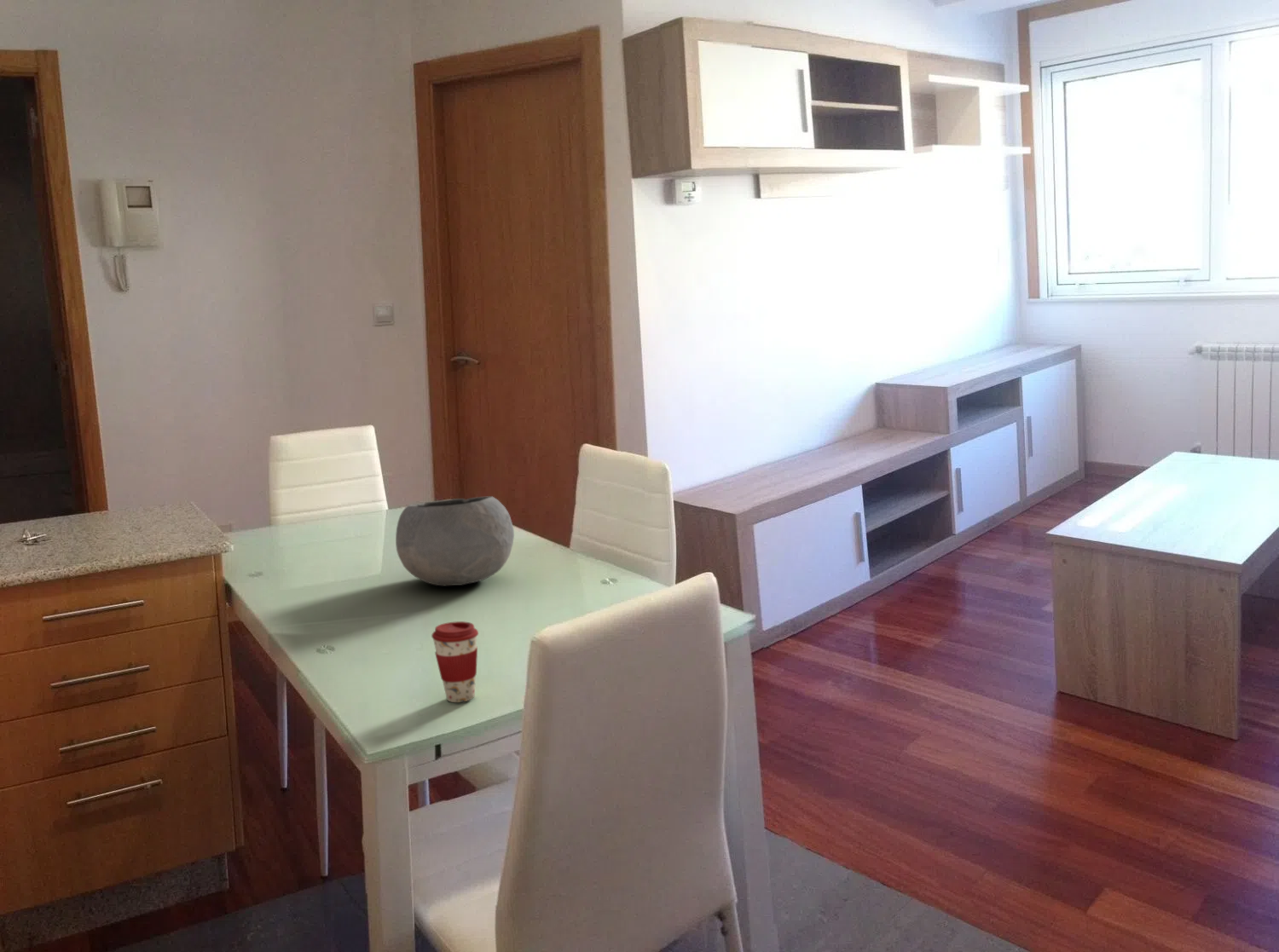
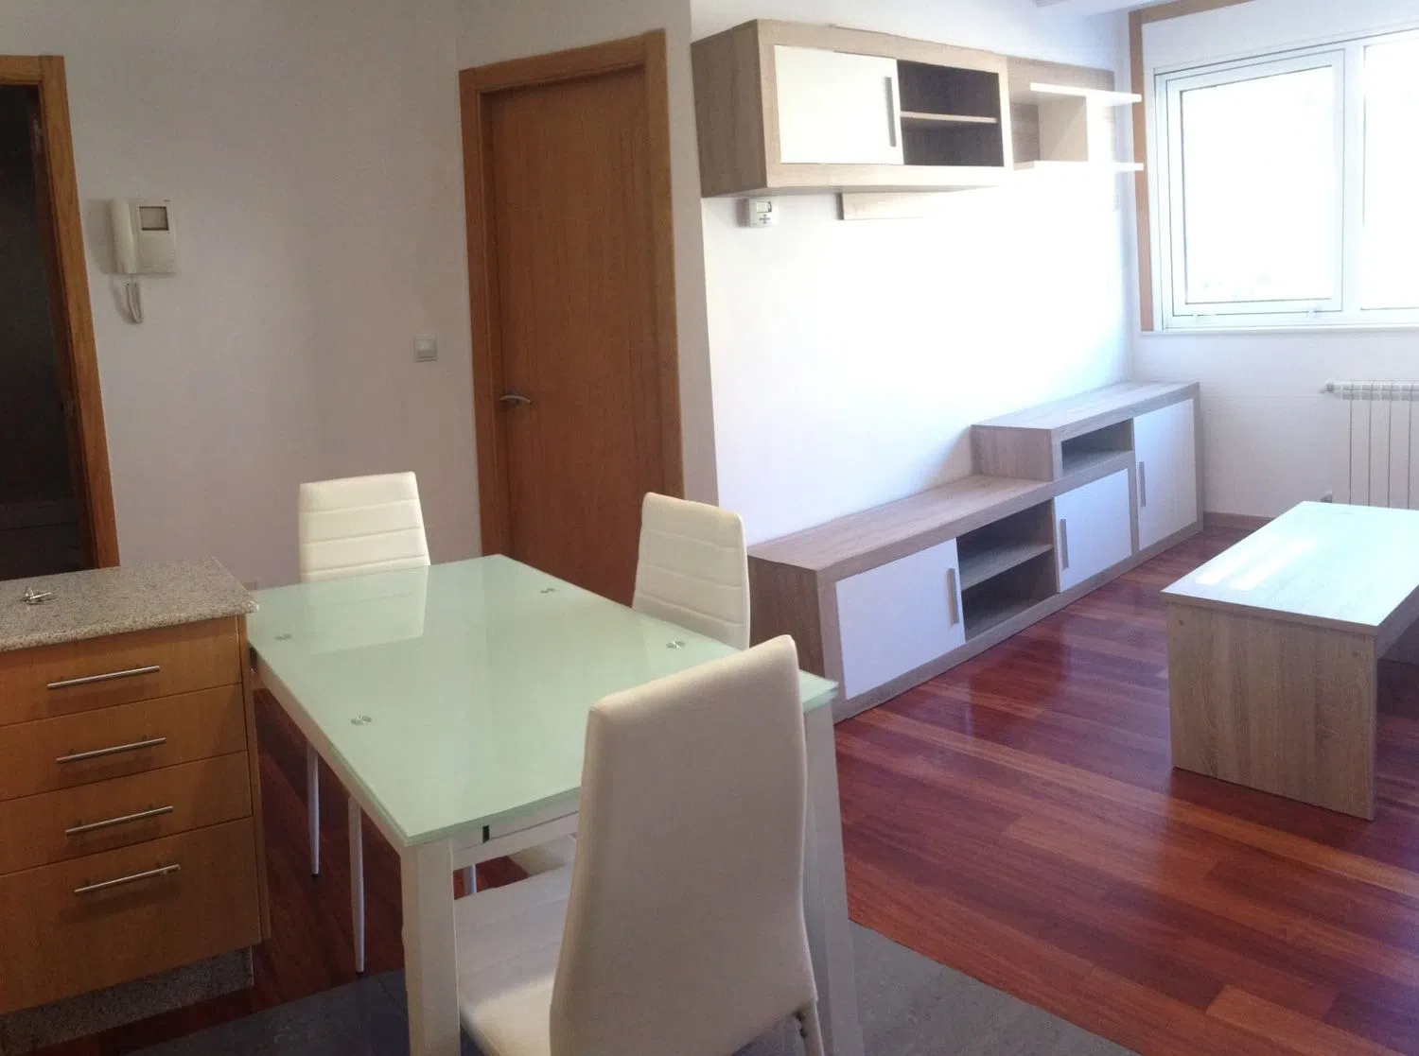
- coffee cup (457, 661)
- bowl (455, 539)
